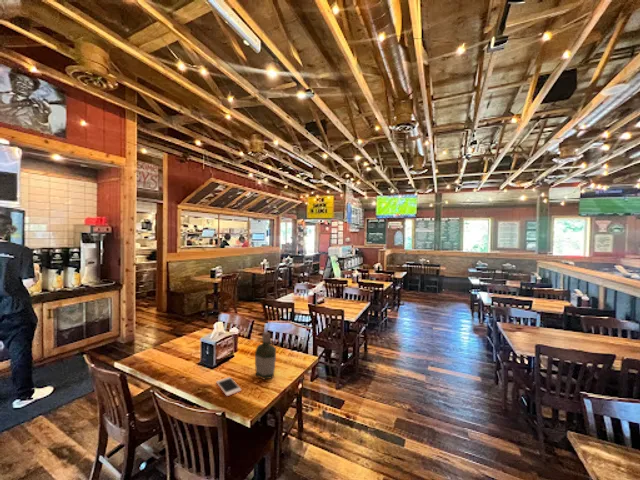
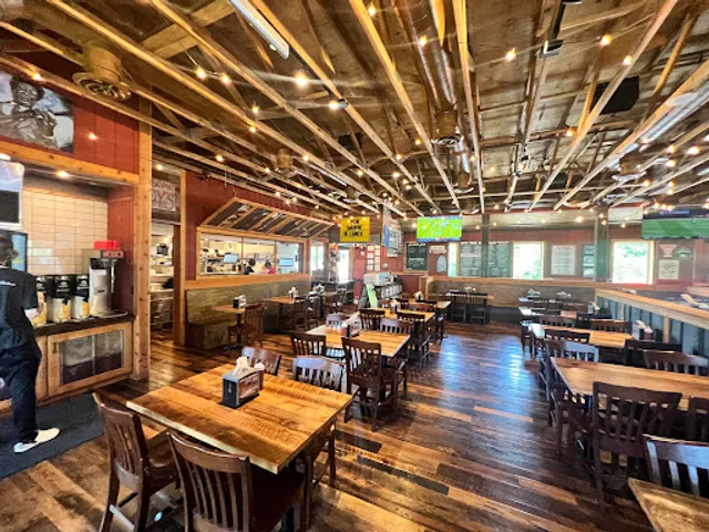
- bottle (265, 354)
- cell phone (228, 386)
